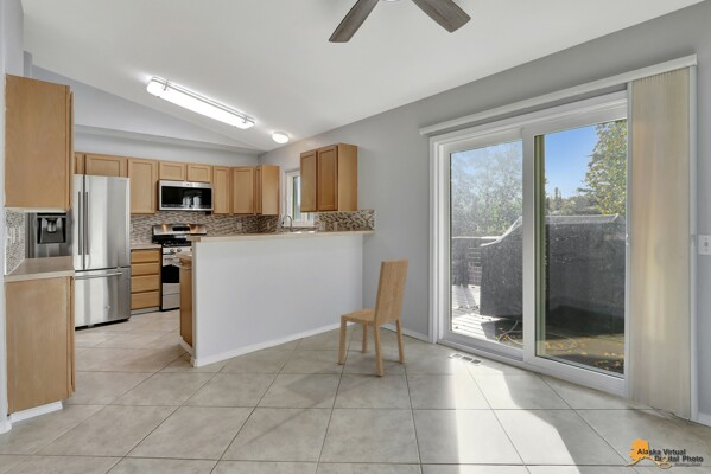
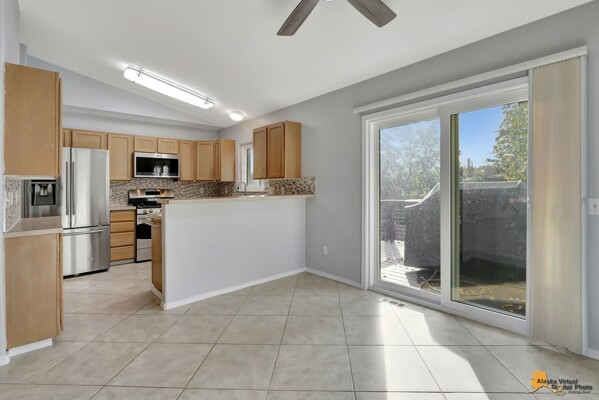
- dining chair (373, 310)
